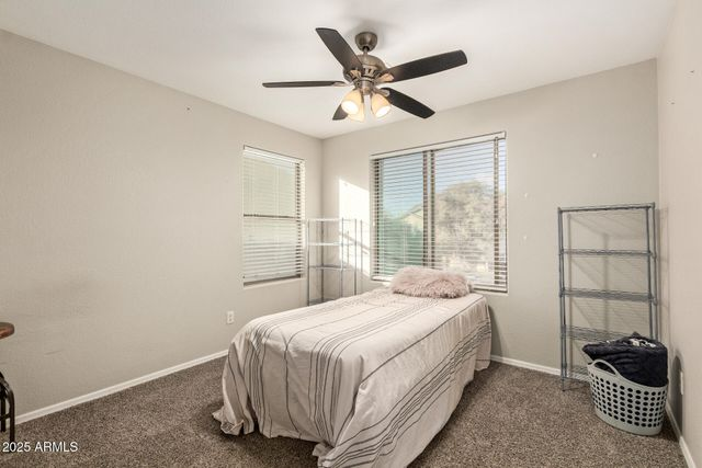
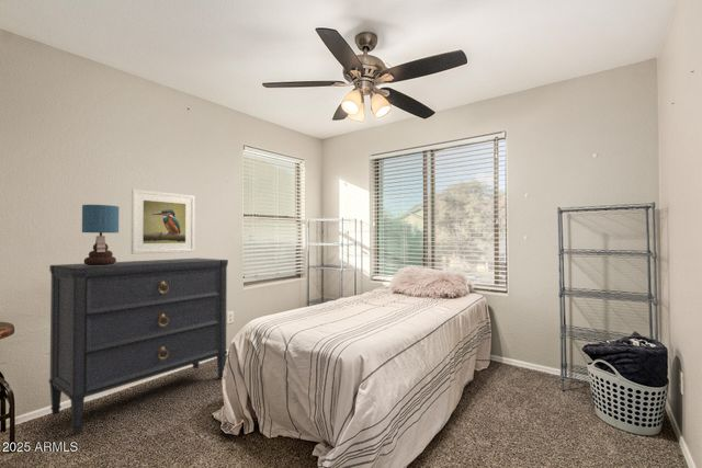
+ table lamp (100, 235)
+ dresser (148, 328)
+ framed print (165, 222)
